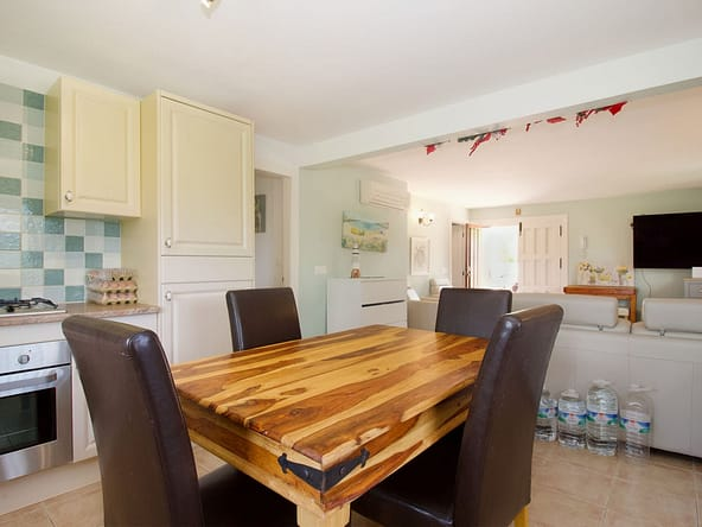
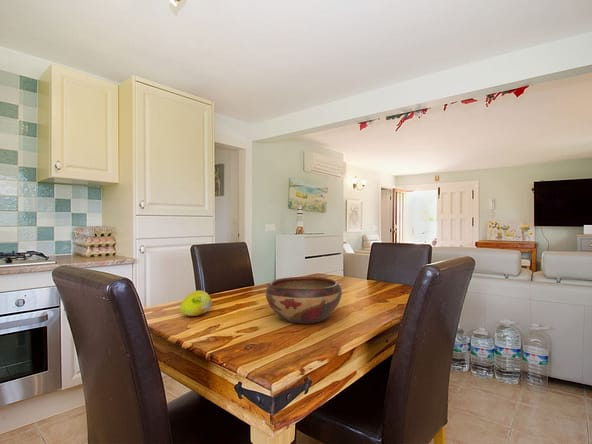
+ fruit (196, 303)
+ decorative bowl (303, 299)
